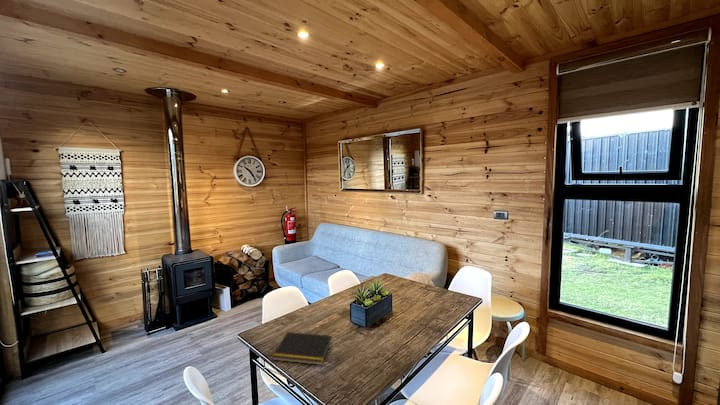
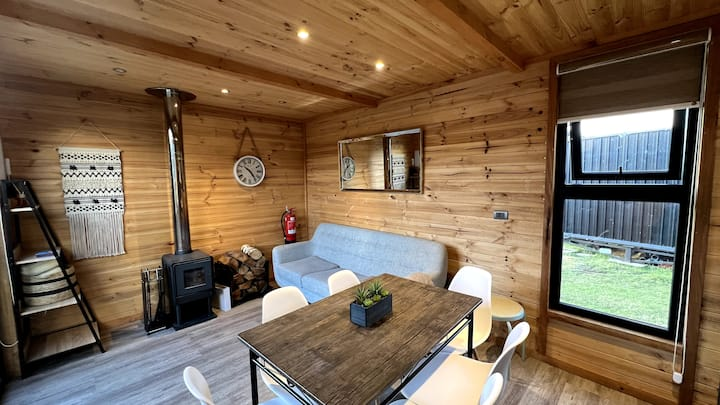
- notepad (303, 347)
